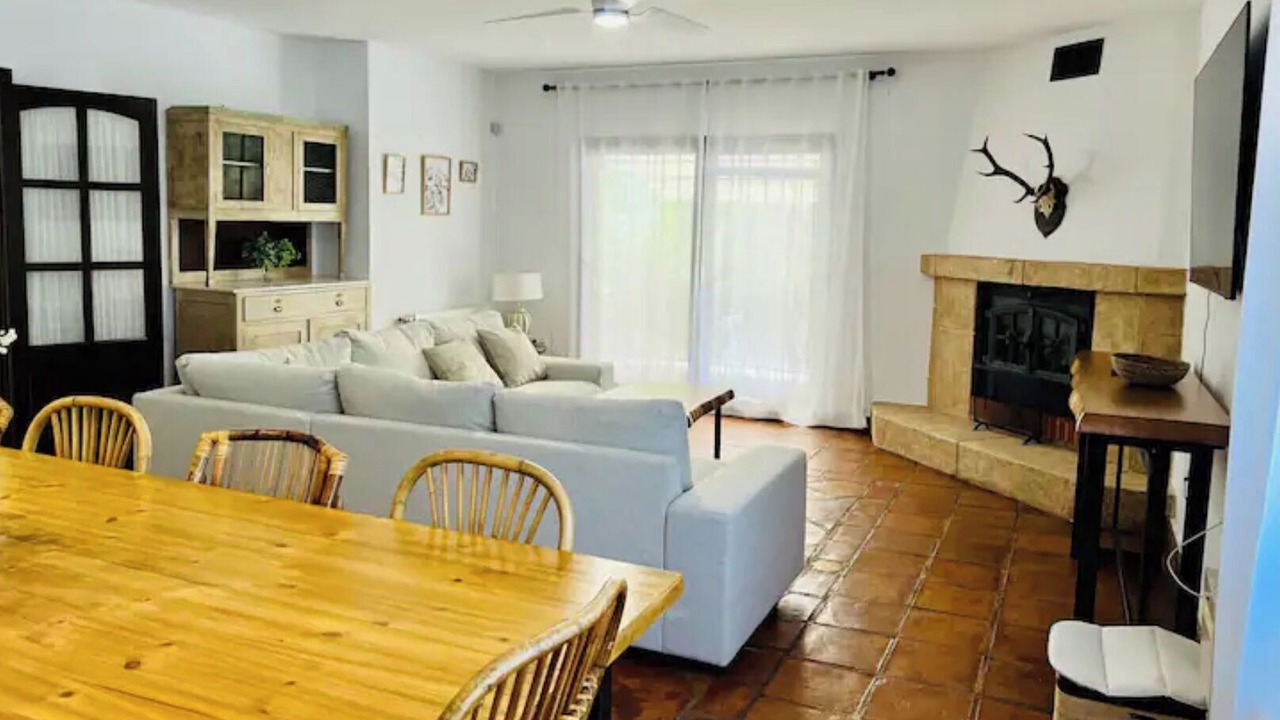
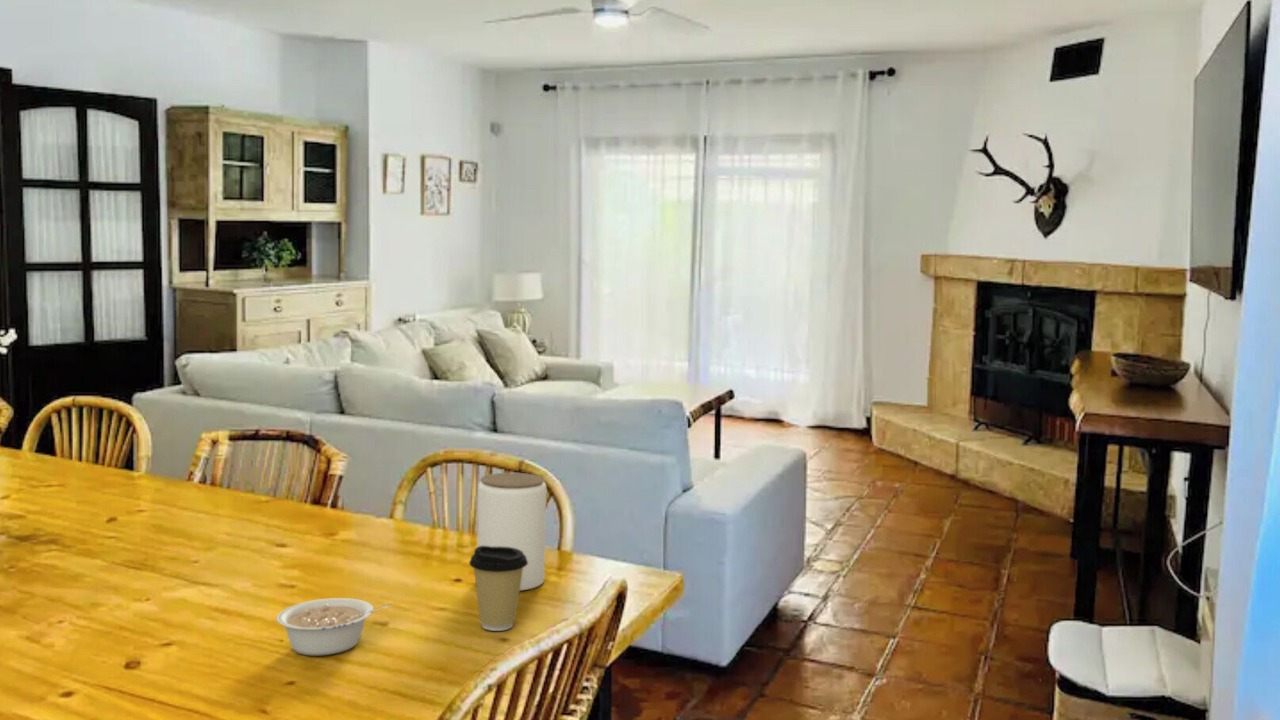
+ jar (511, 530)
+ coffee cup (498, 587)
+ legume (329, 624)
